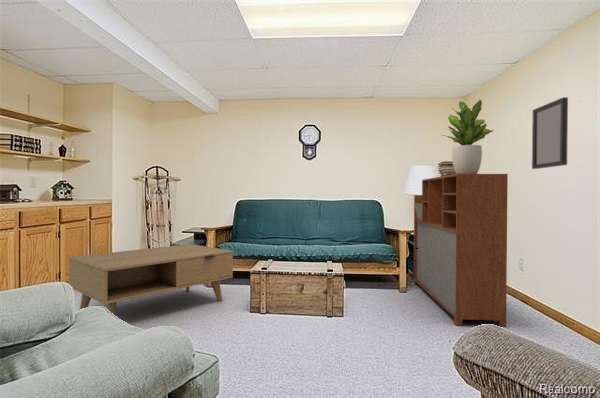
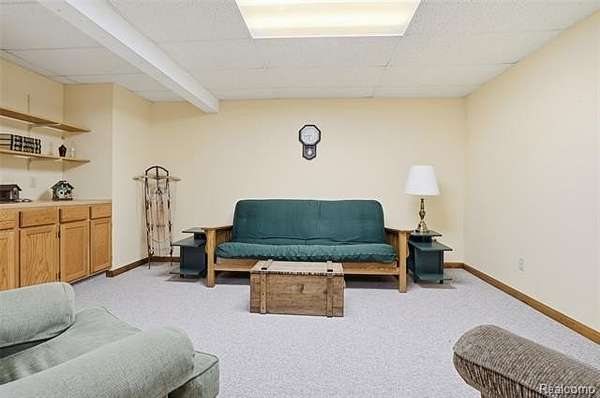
- coffee table (156, 280)
- potted plant (468, 137)
- book stack (450, 170)
- home mirror (549, 135)
- storage cabinet (451, 239)
